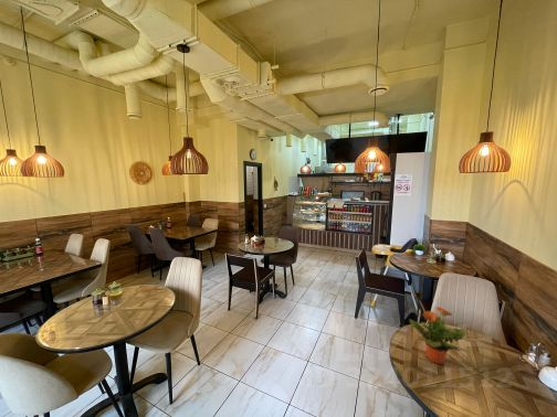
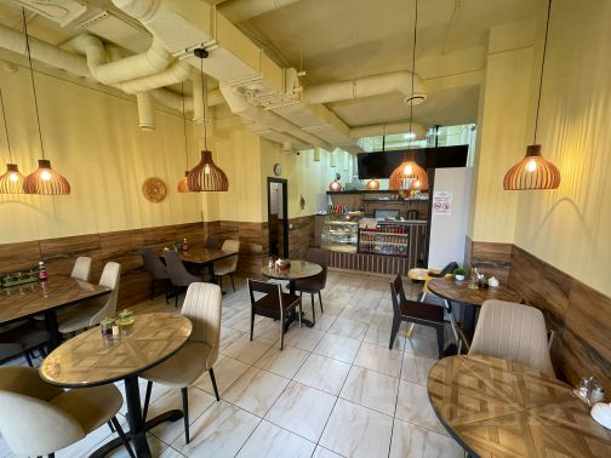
- potted plant (435, 333)
